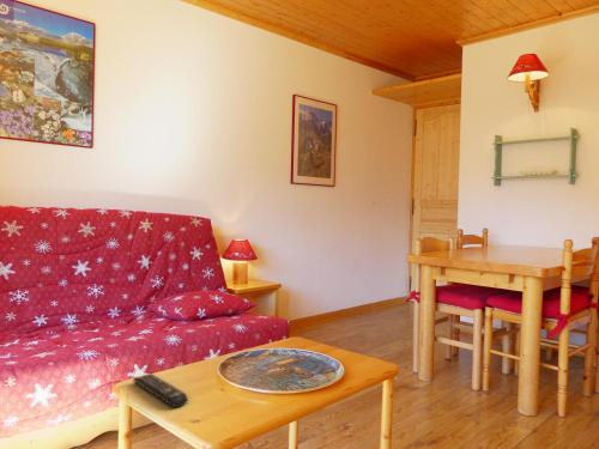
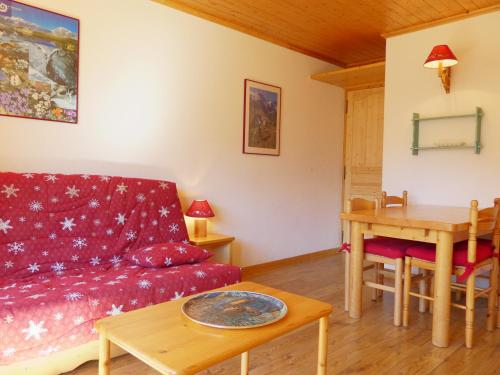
- remote control (158, 388)
